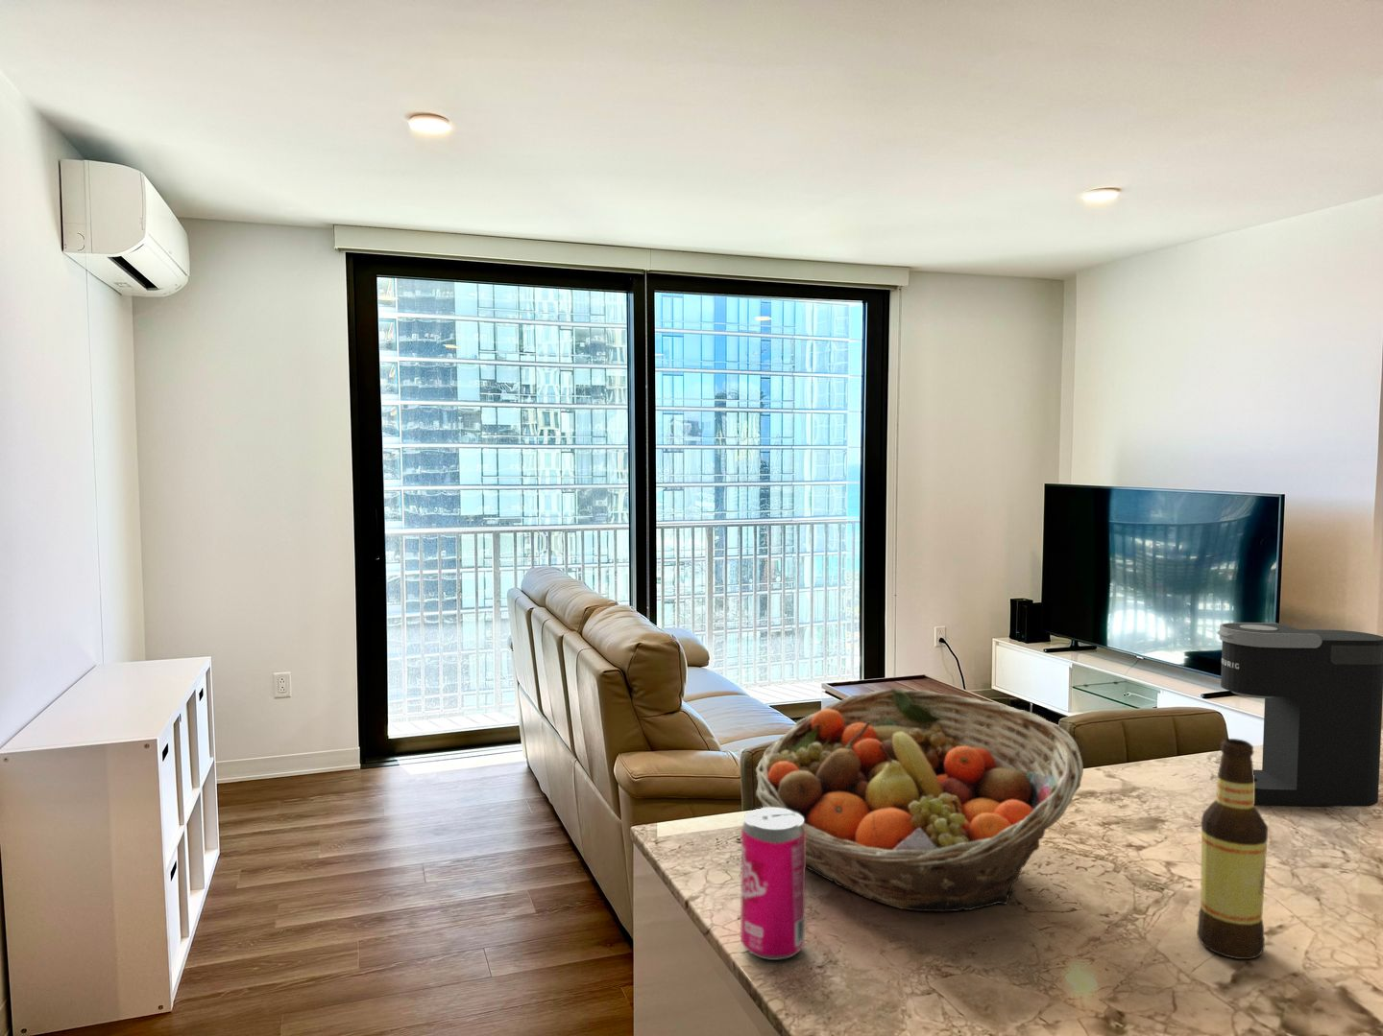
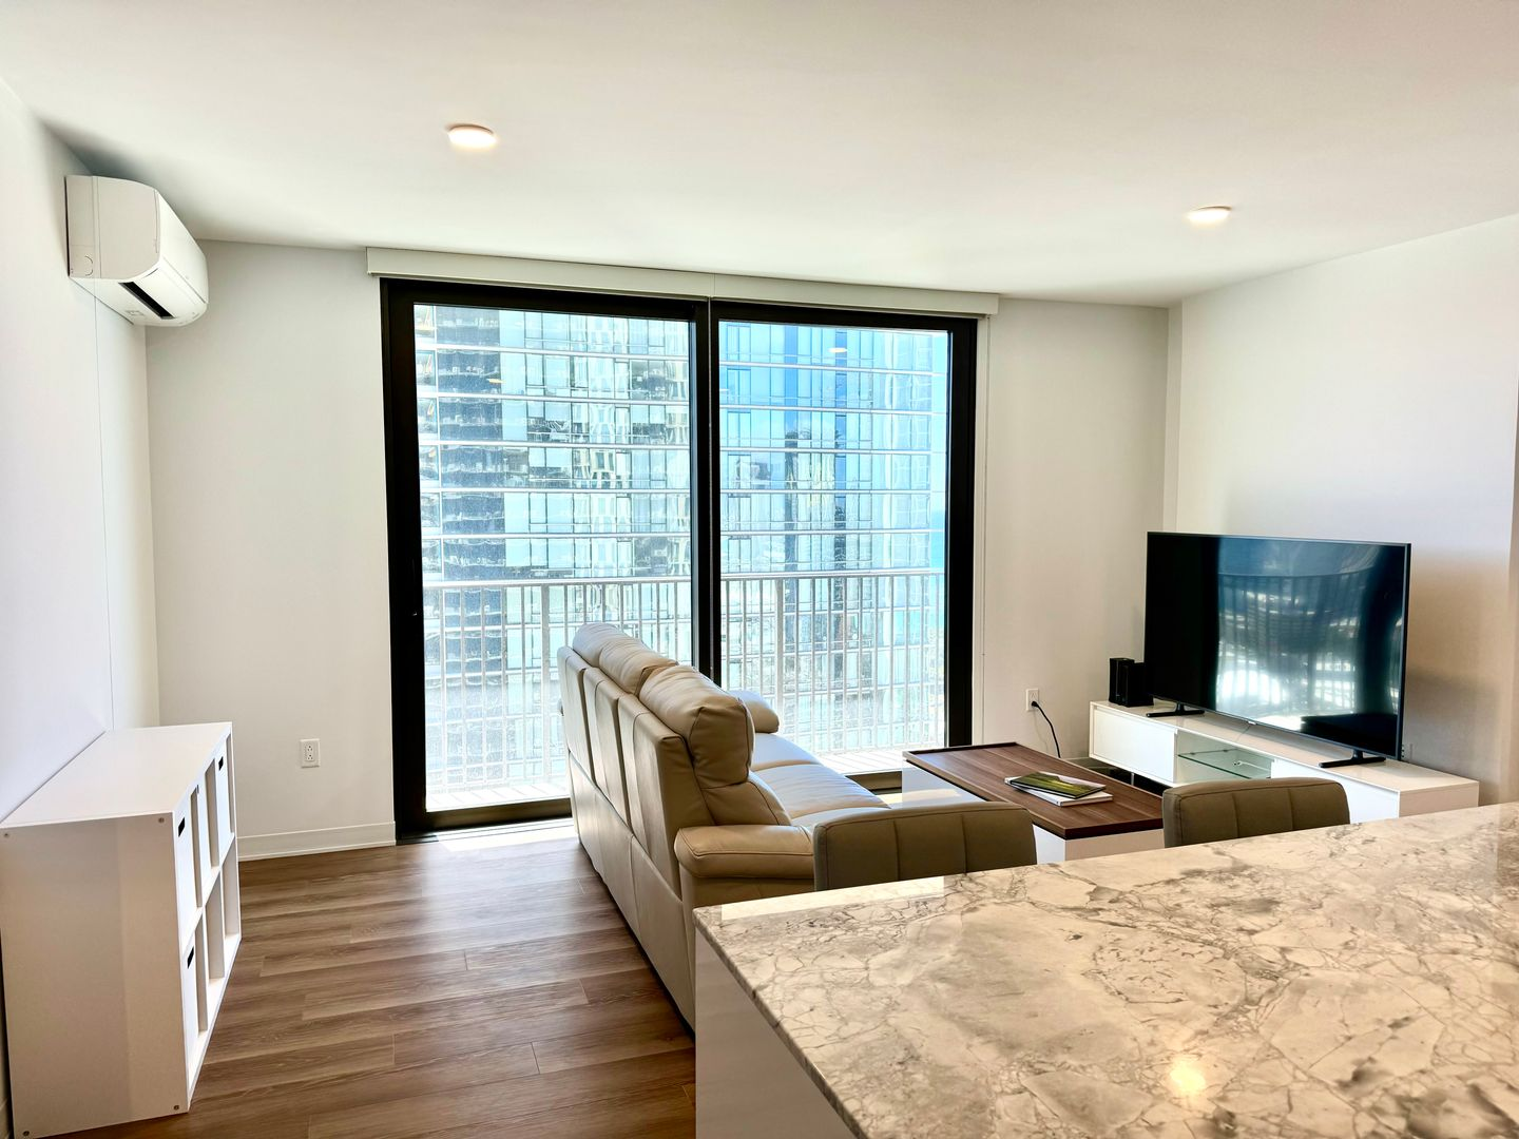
- bottle (1233, 844)
- fruit basket (907, 788)
- coffee maker (1297, 712)
- beverage can (773, 883)
